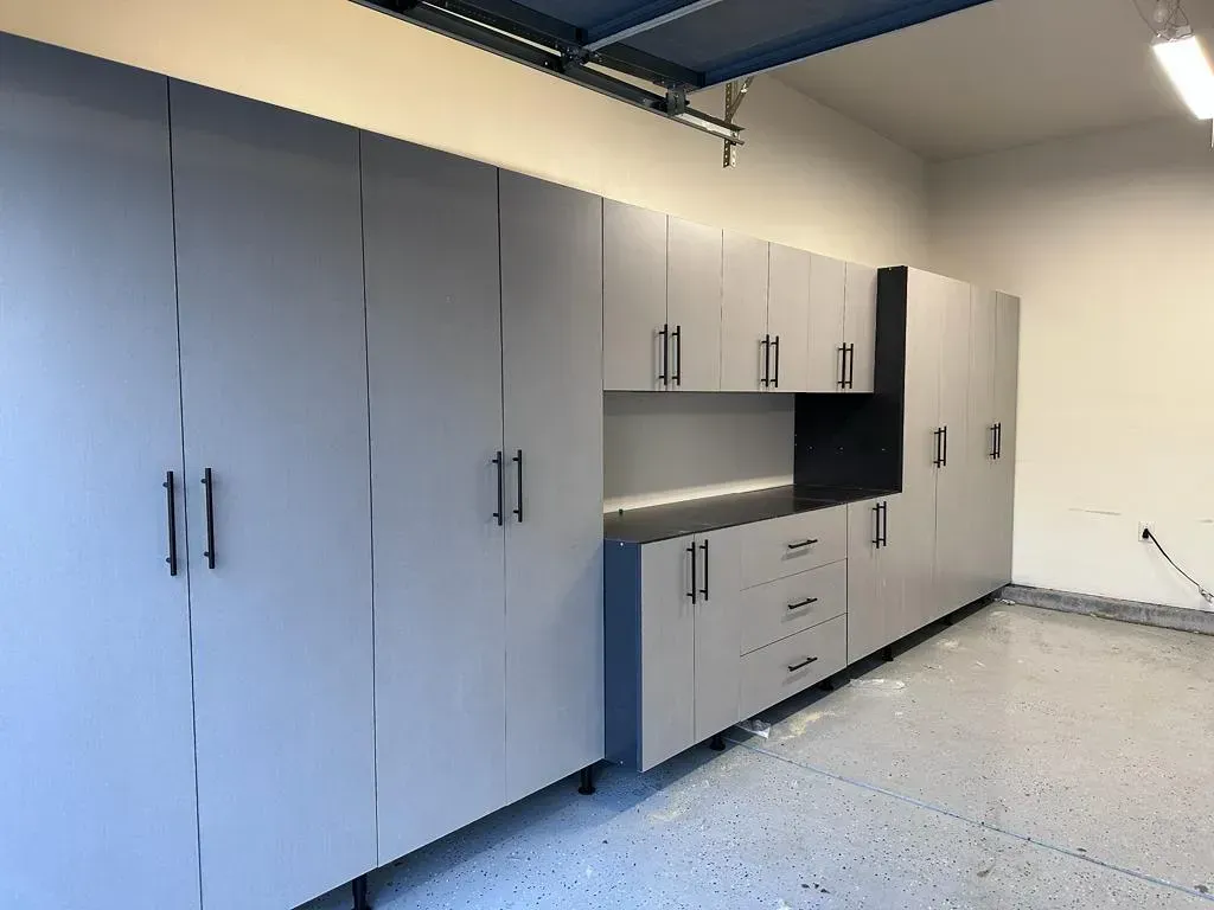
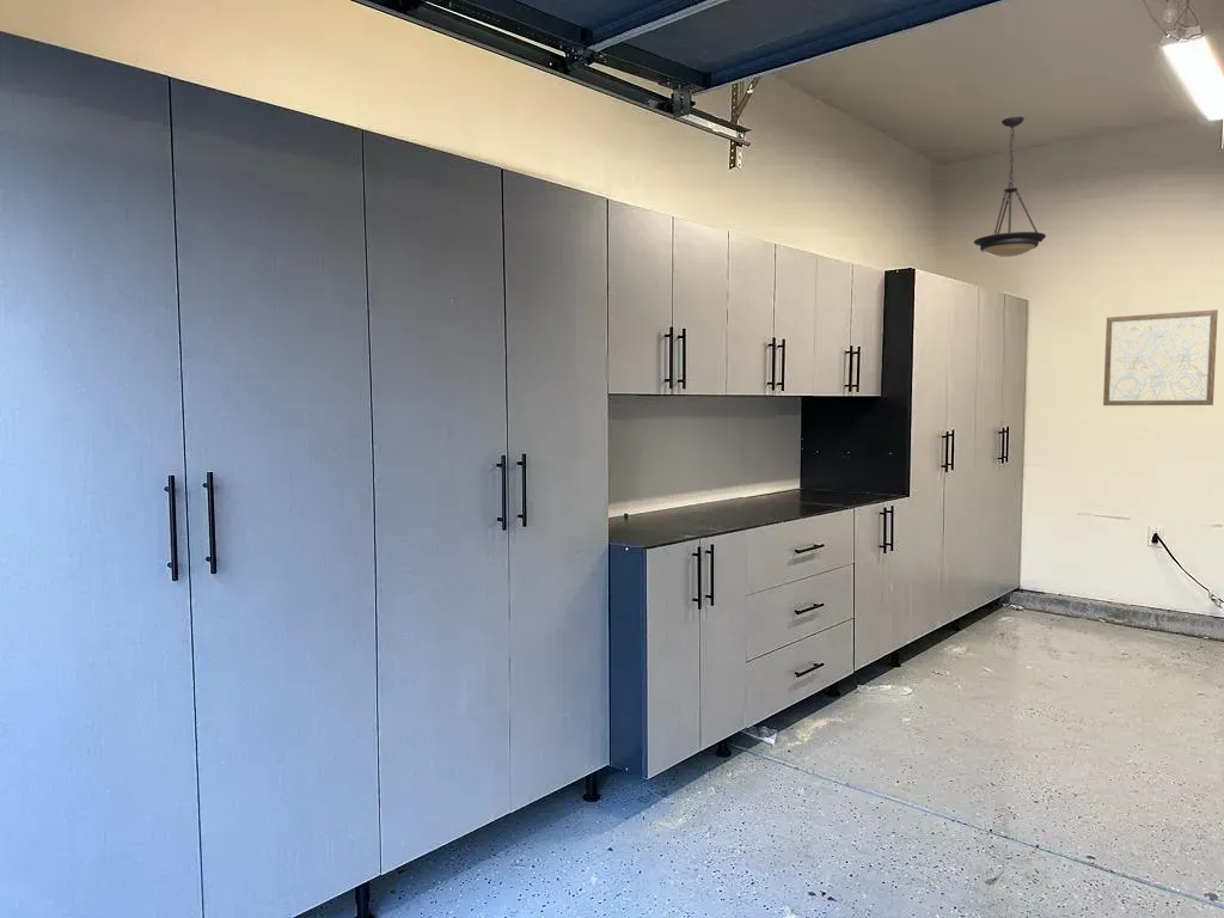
+ light fixture (1010, 188)
+ wall art (1159, 362)
